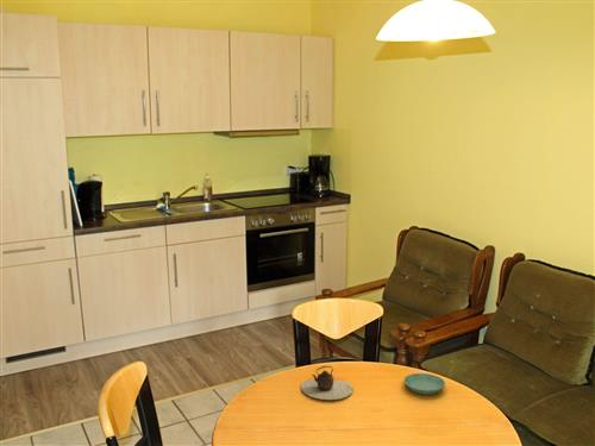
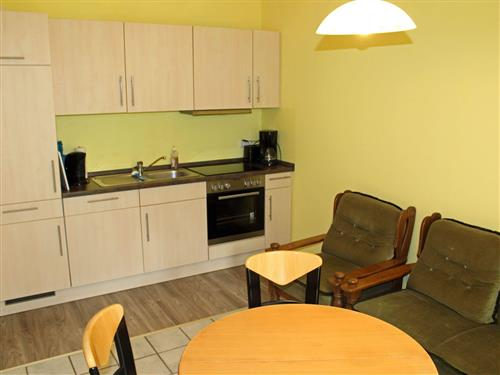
- teapot (326, 376)
- saucer (424, 384)
